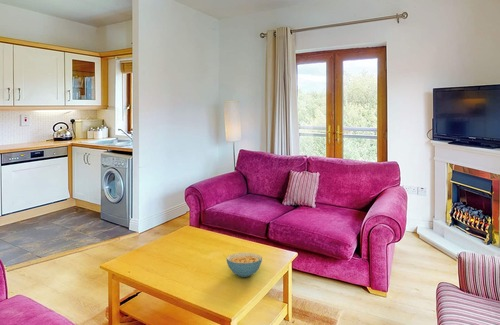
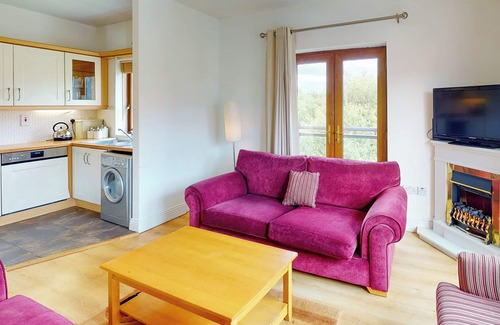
- cereal bowl (244, 266)
